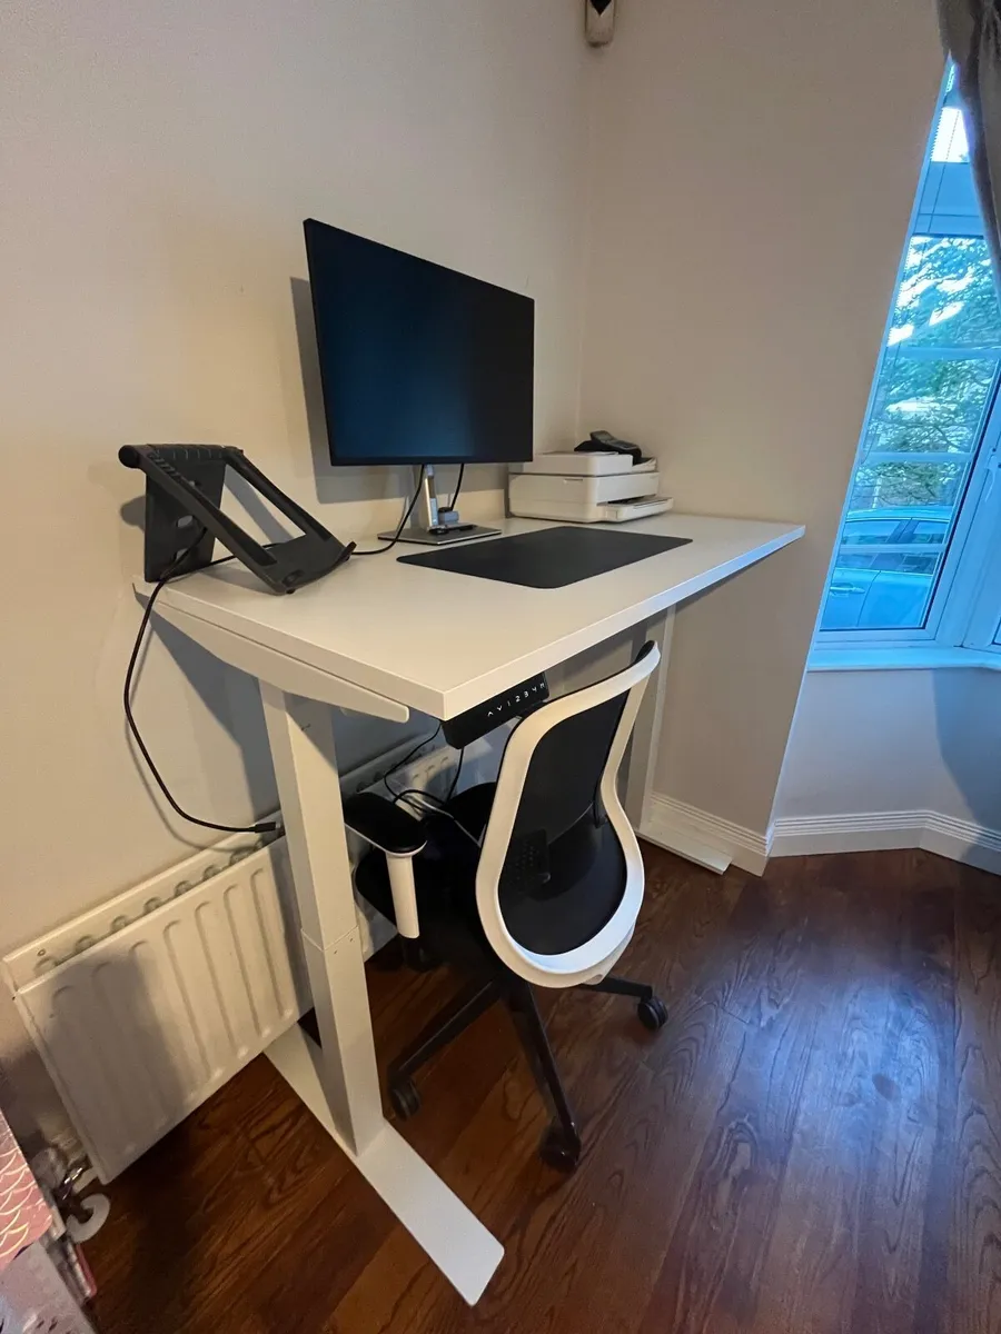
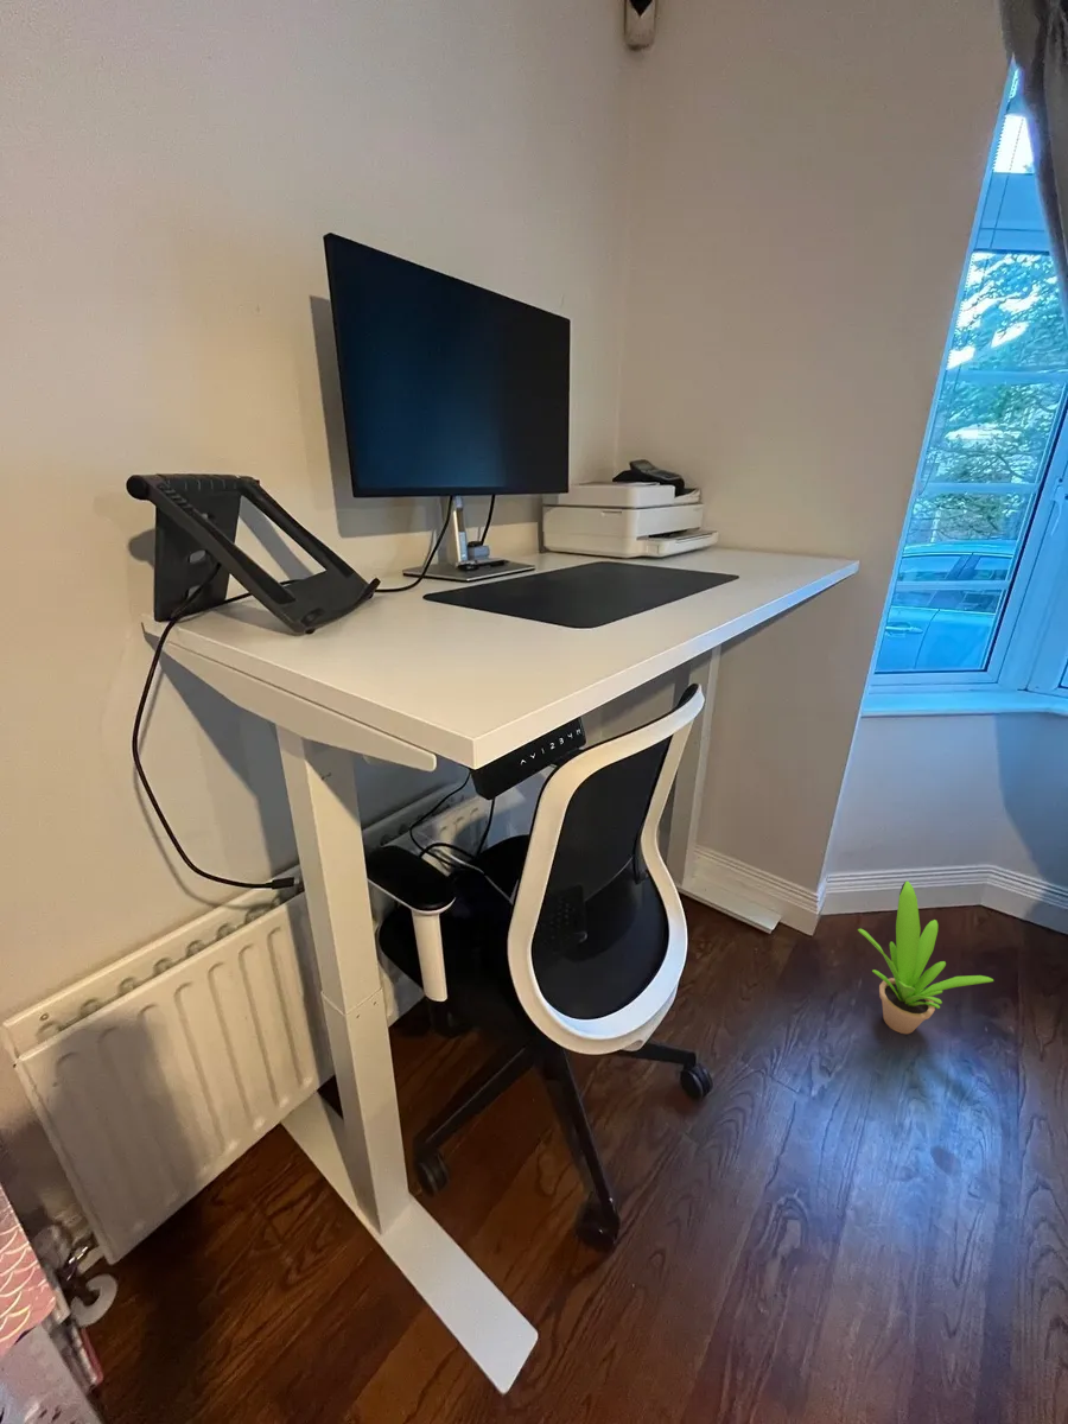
+ potted plant (916, 975)
